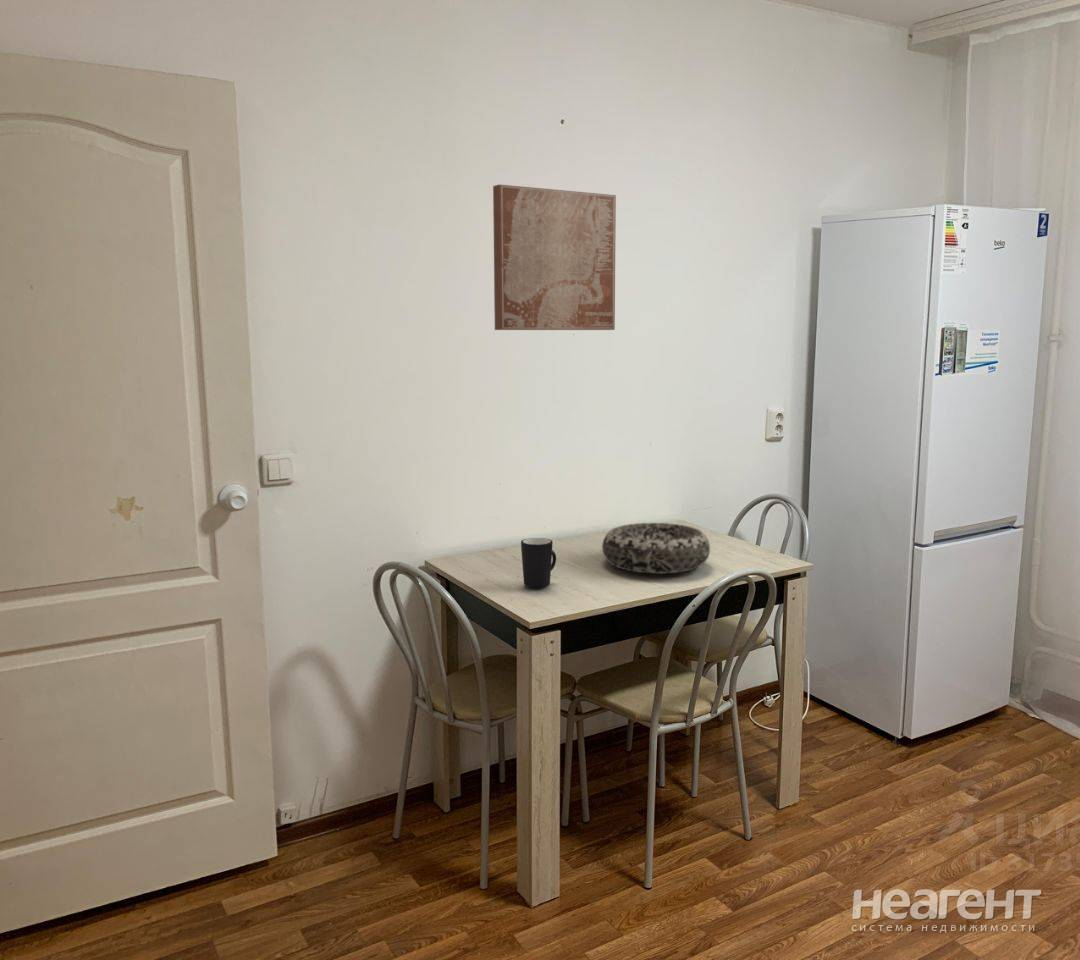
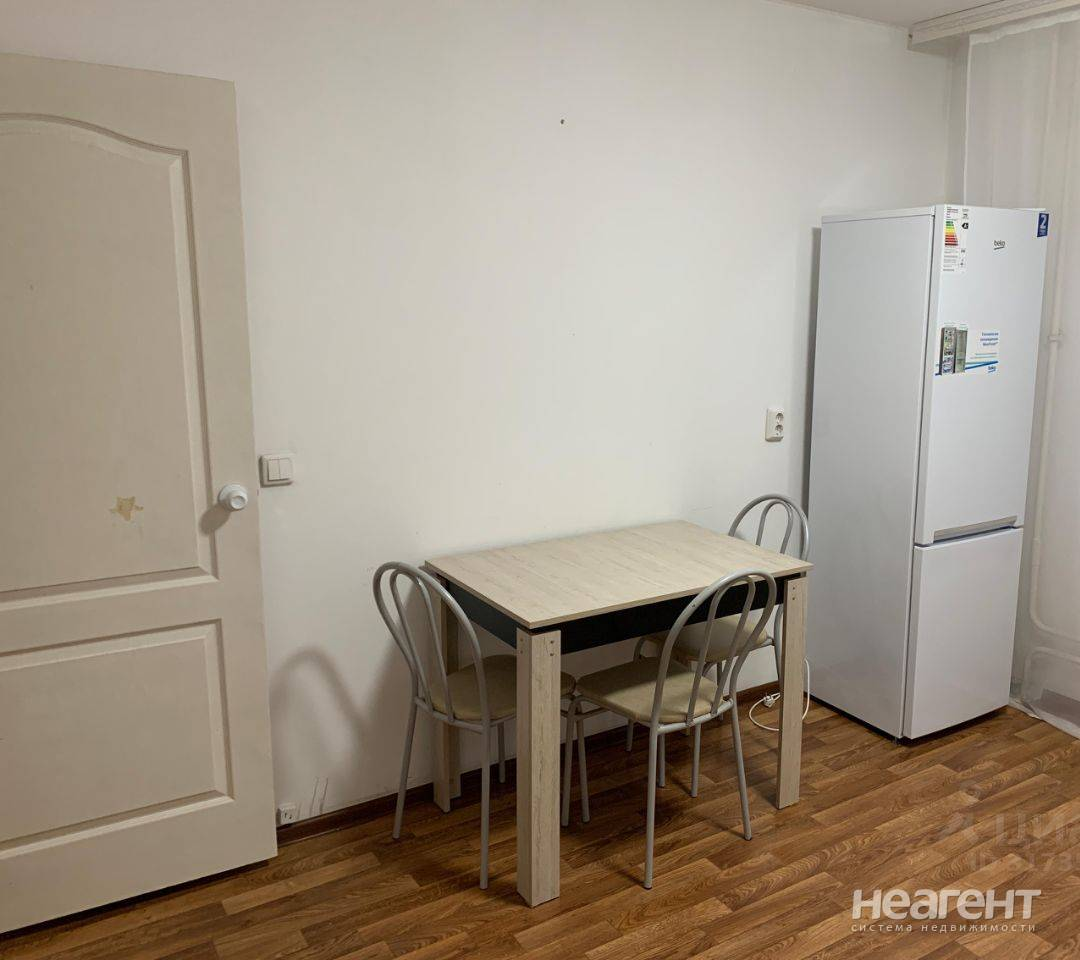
- decorative bowl (655, 547)
- wall art (556, 261)
- mug (540, 562)
